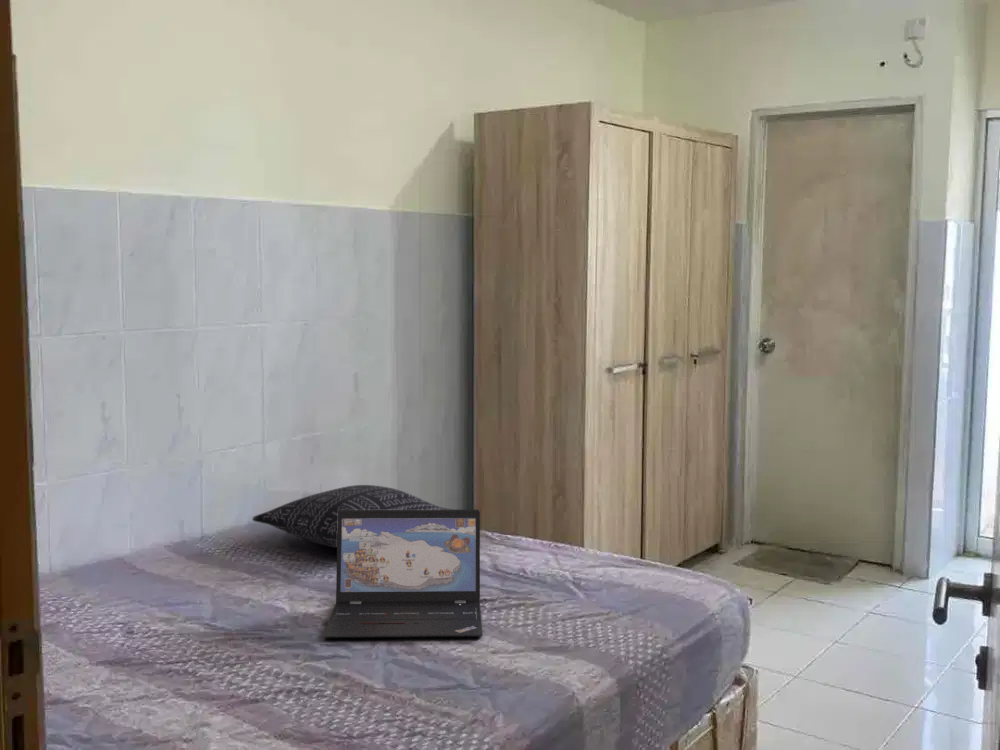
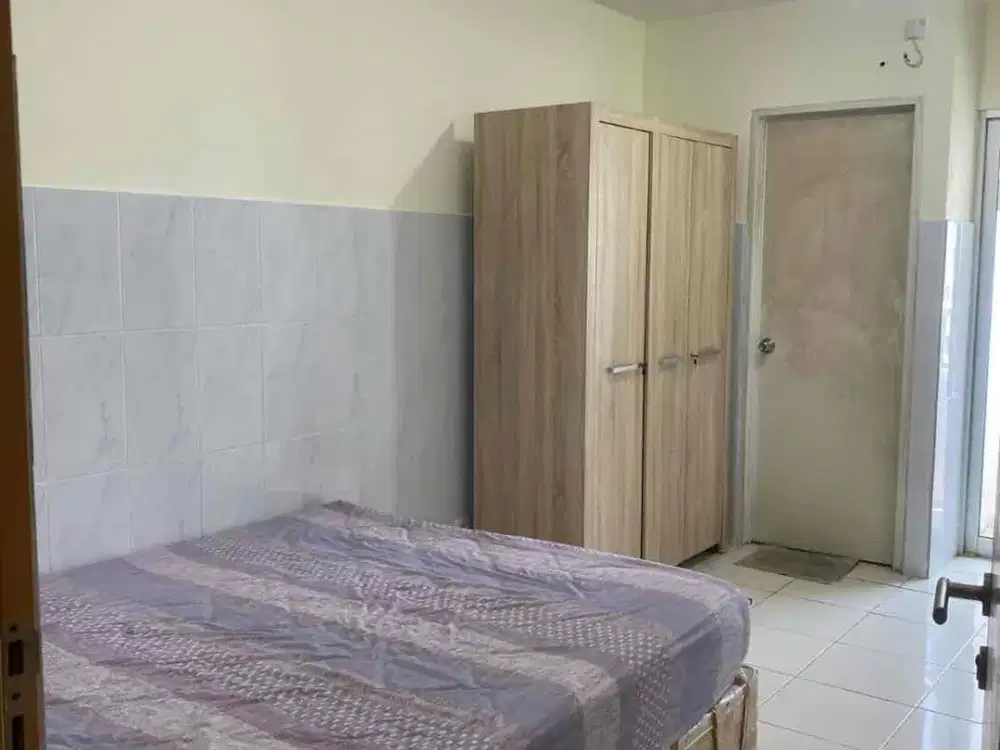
- pillow (355, 509)
- laptop (406, 571)
